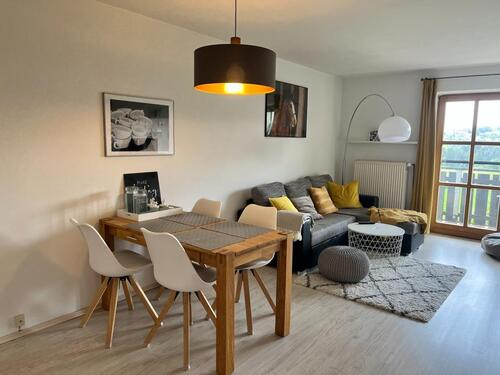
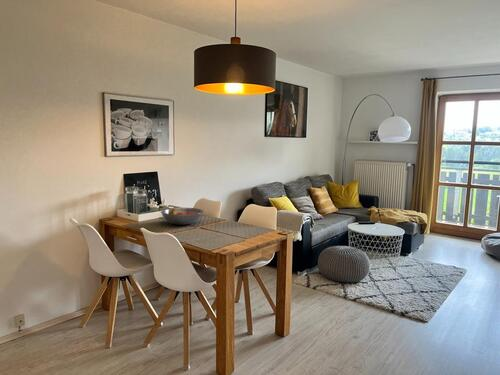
+ fruit bowl (182, 215)
